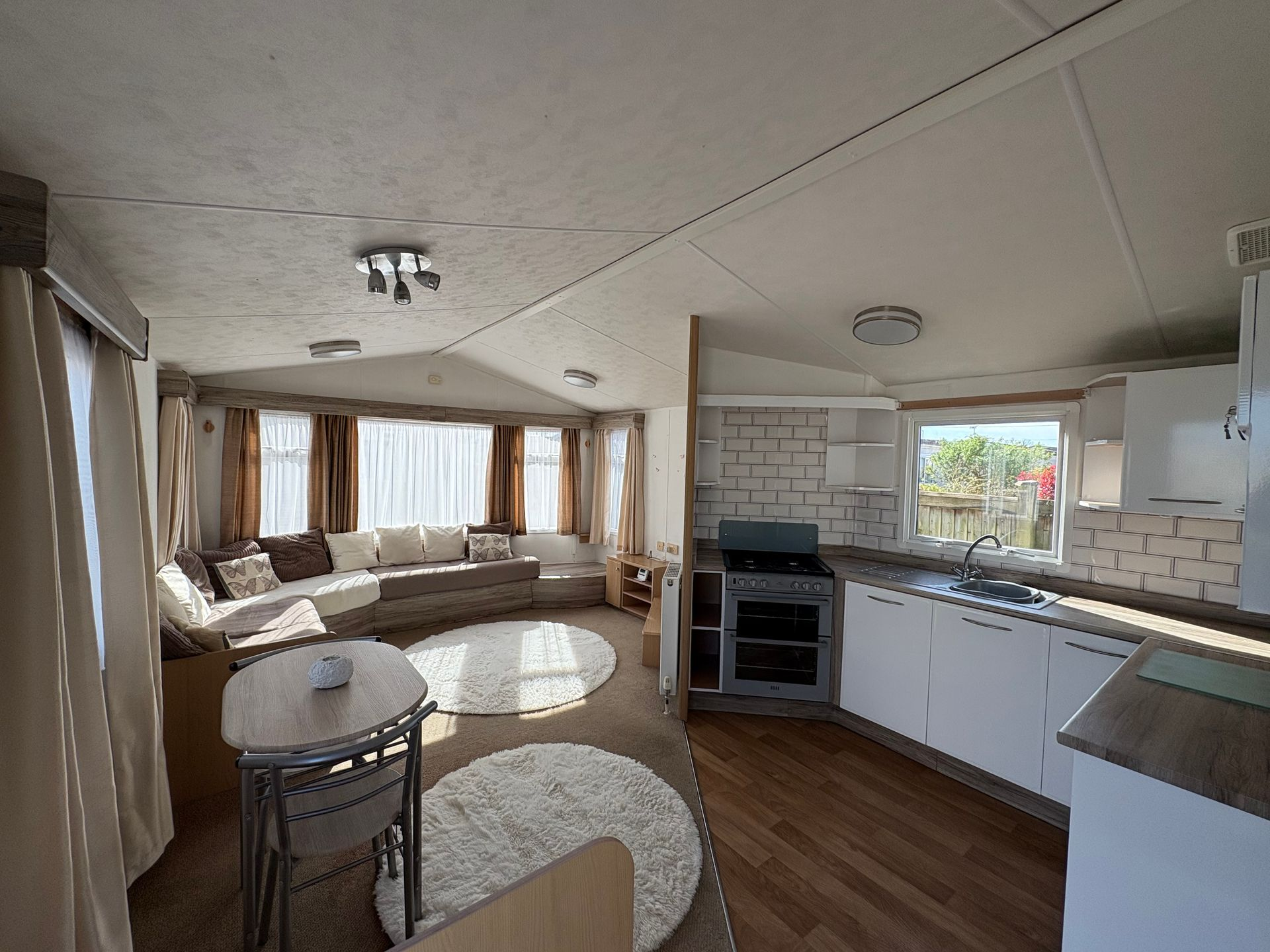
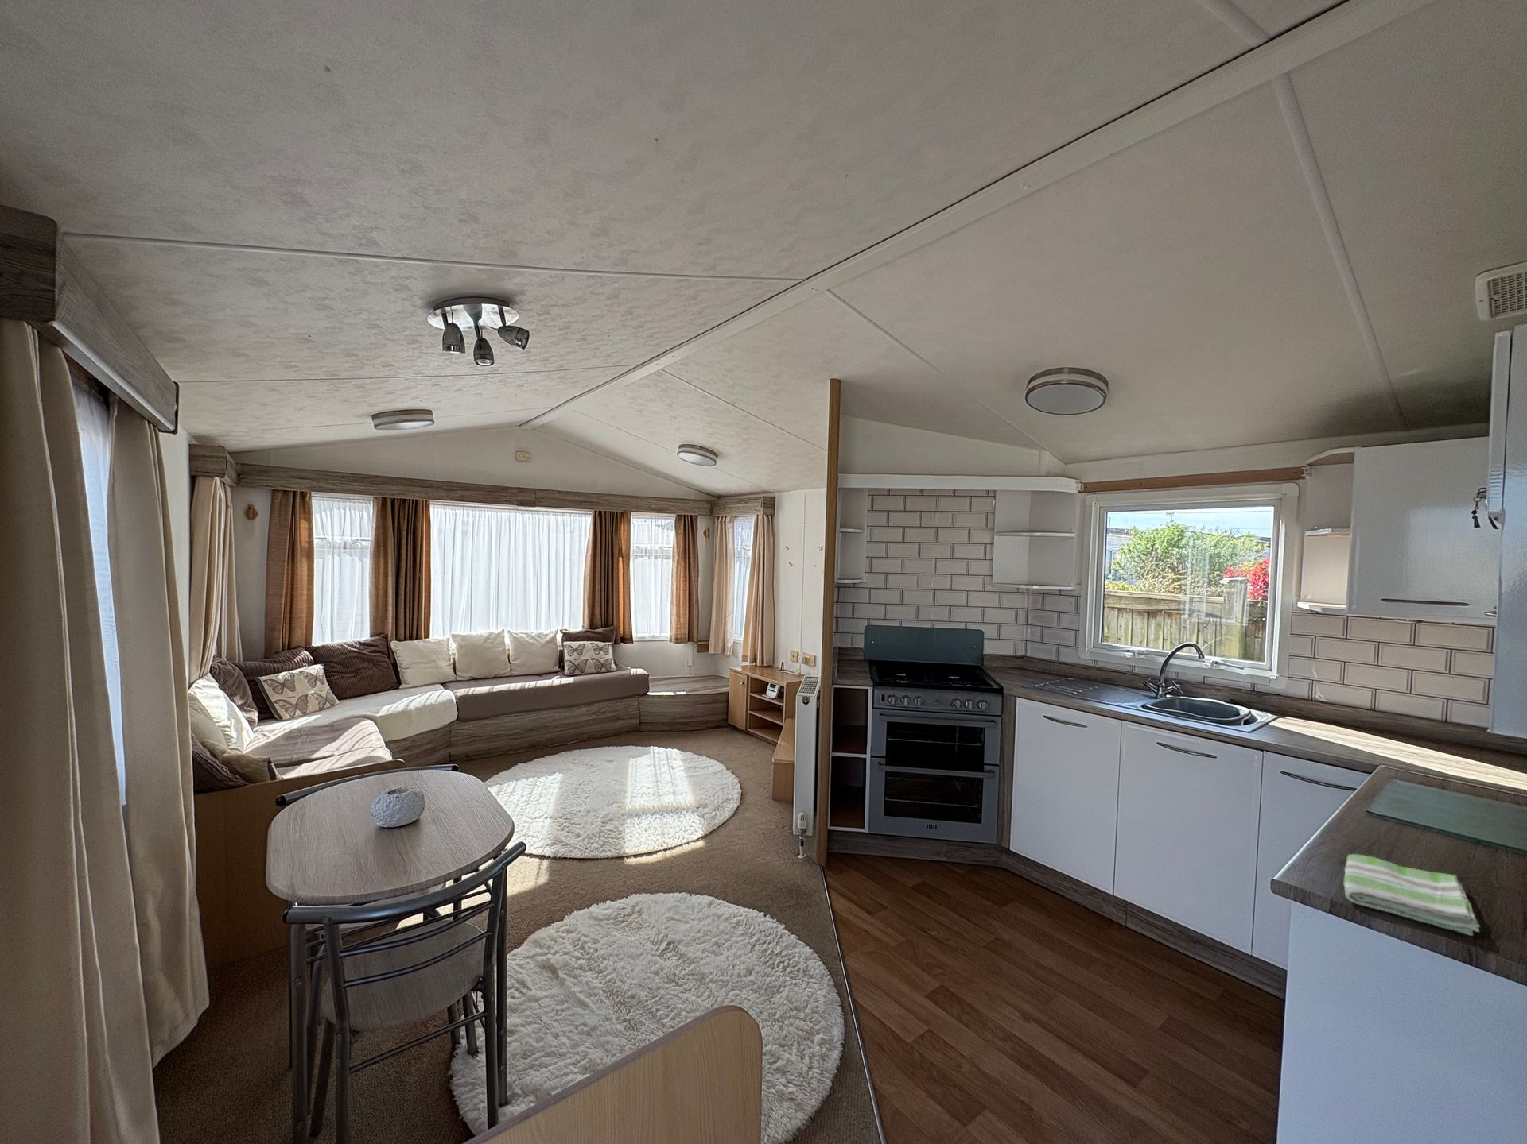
+ dish towel (1404, 886)
